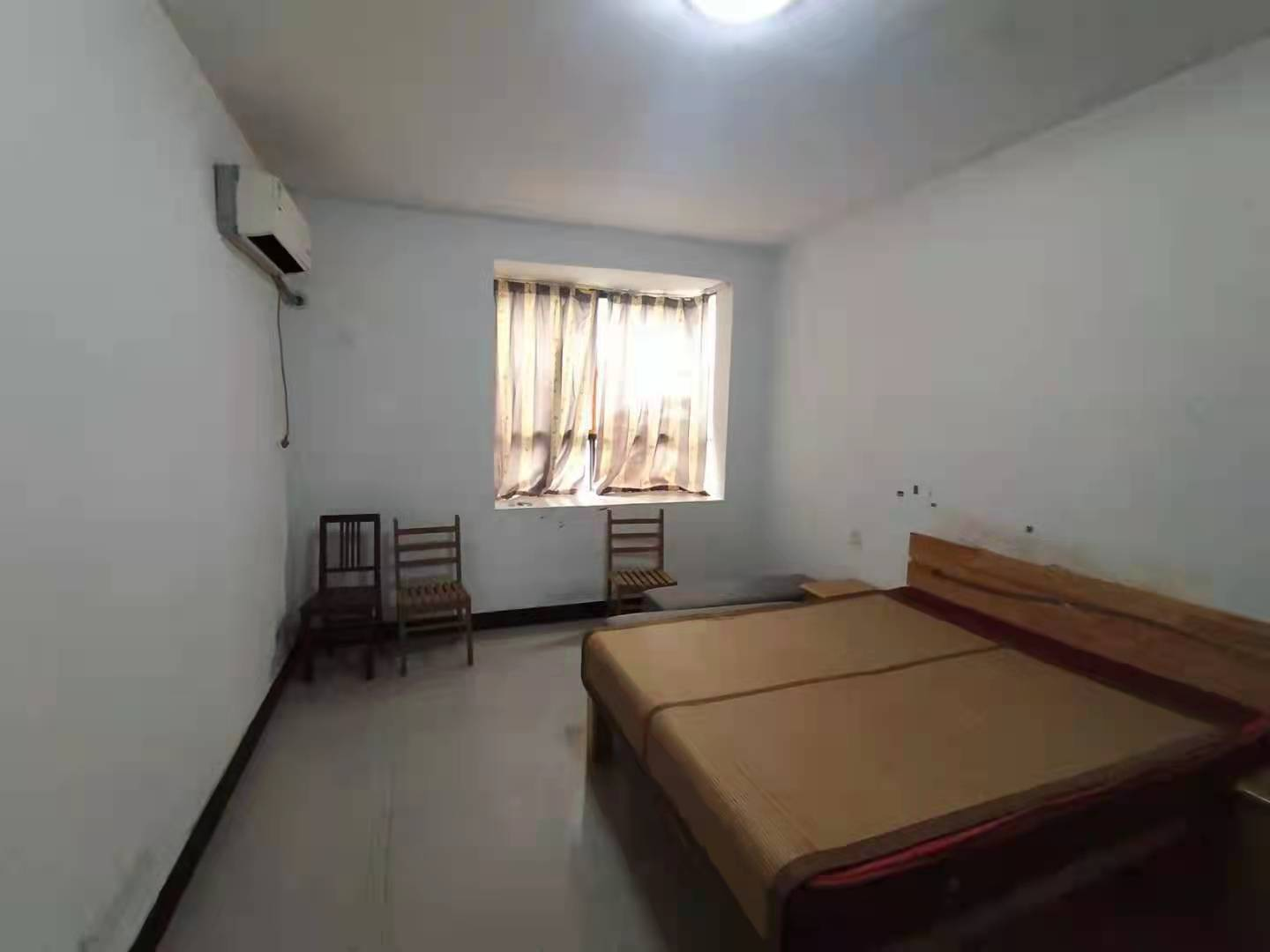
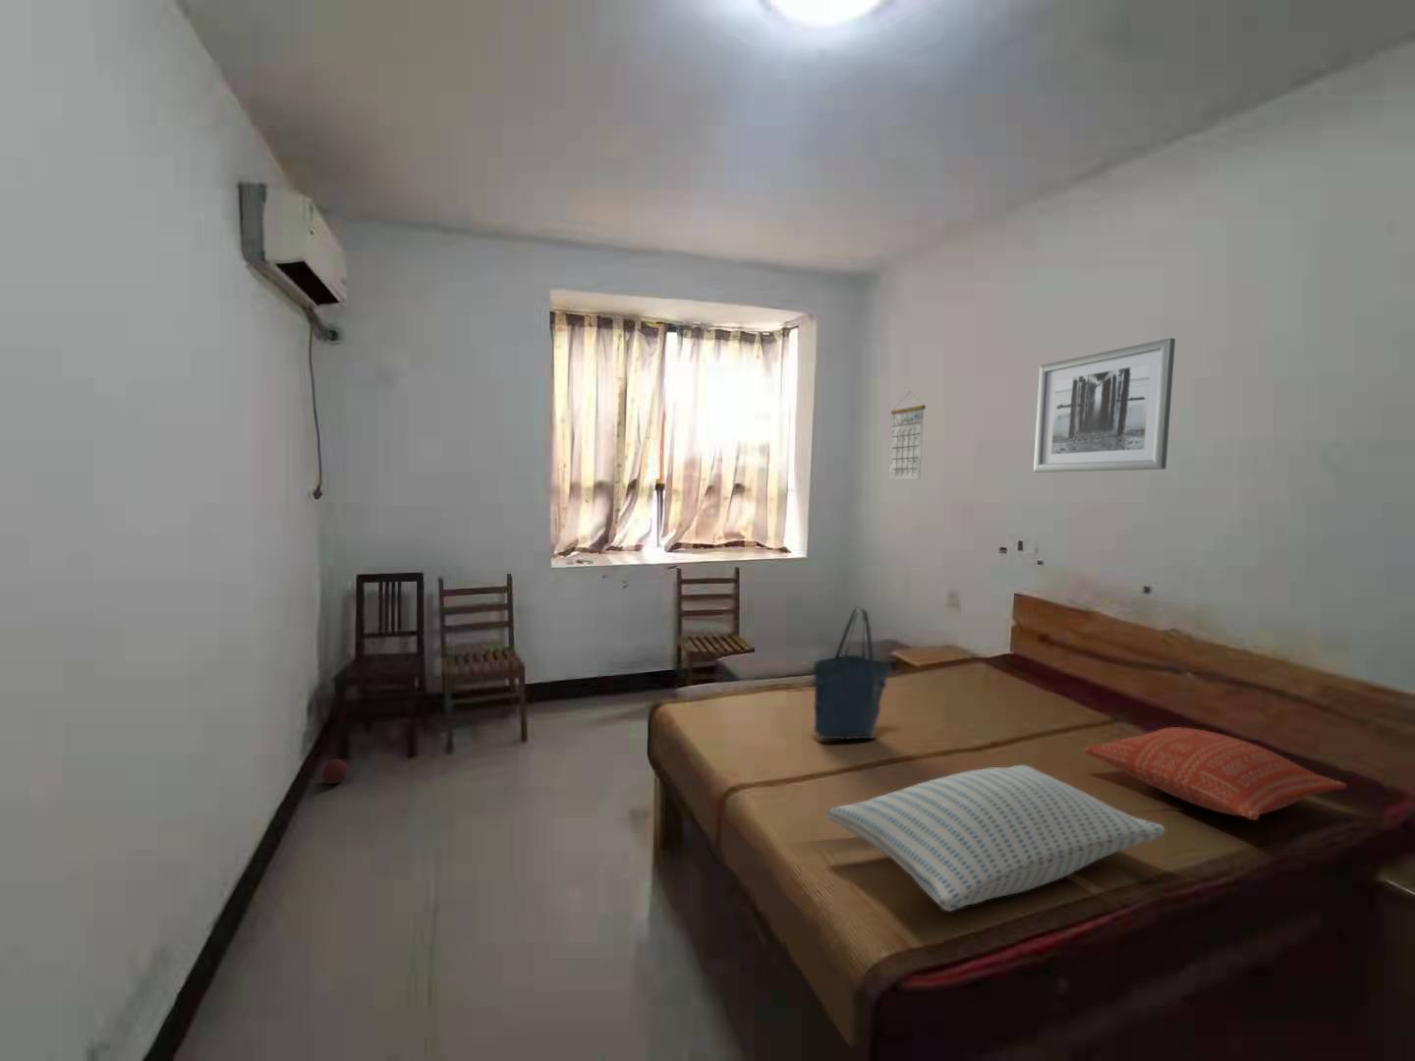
+ wall art (1096, 411)
+ pillow (993, 826)
+ ball (335, 771)
+ tote bag (852, 672)
+ pillow (1204, 767)
+ calendar (906, 435)
